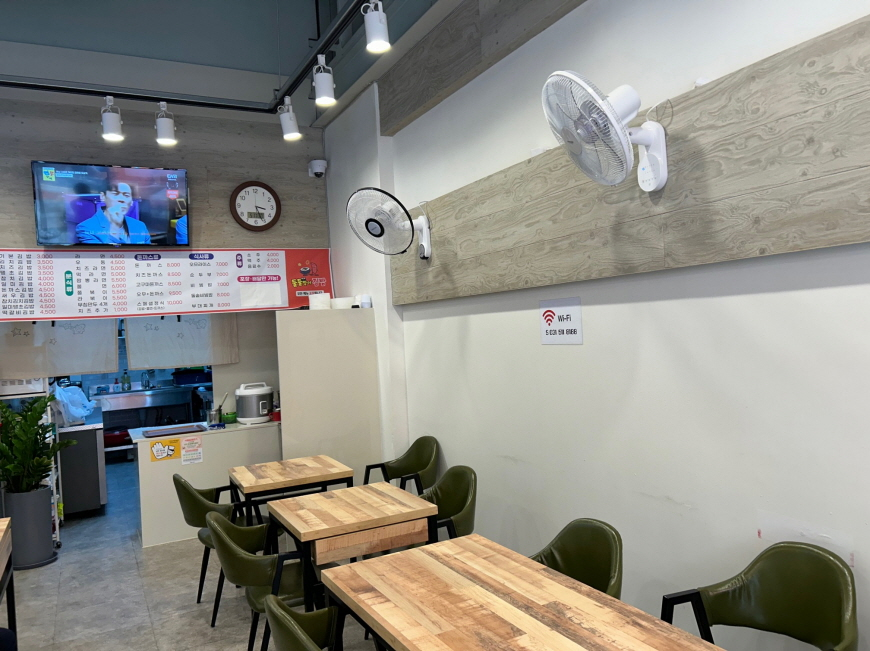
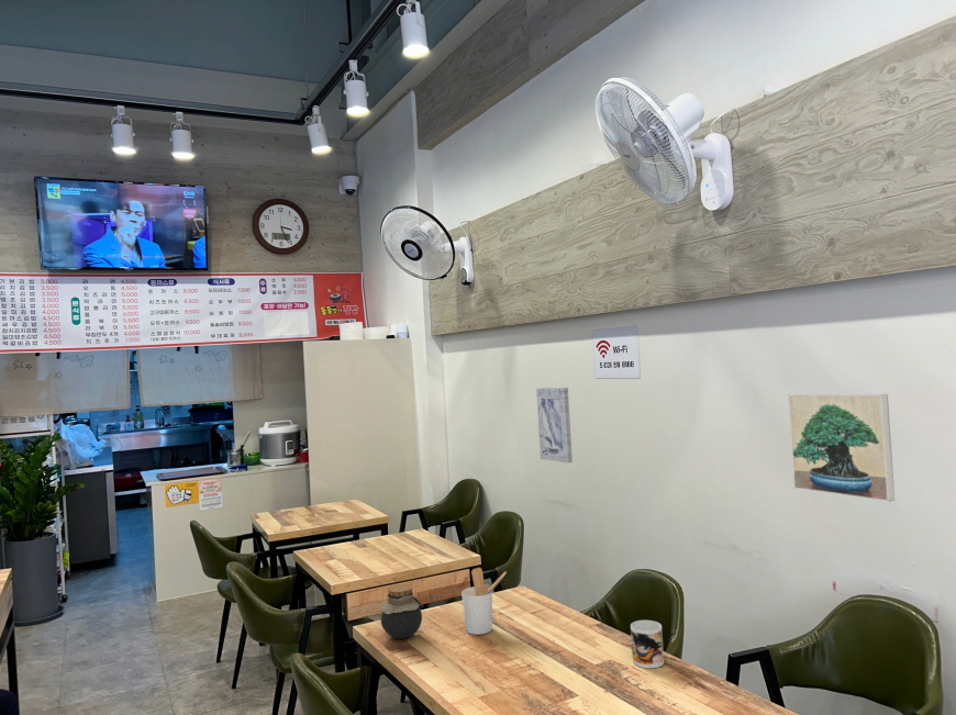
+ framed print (837, 444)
+ wall art (554, 424)
+ jar (403, 612)
+ mug (649, 640)
+ utensil holder (485, 600)
